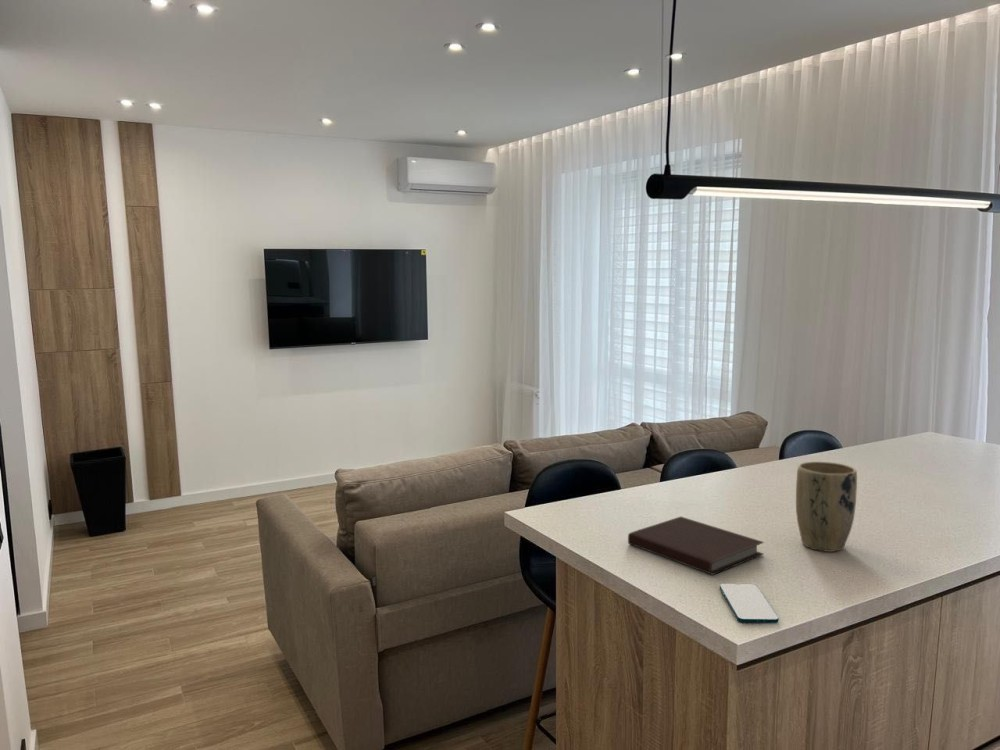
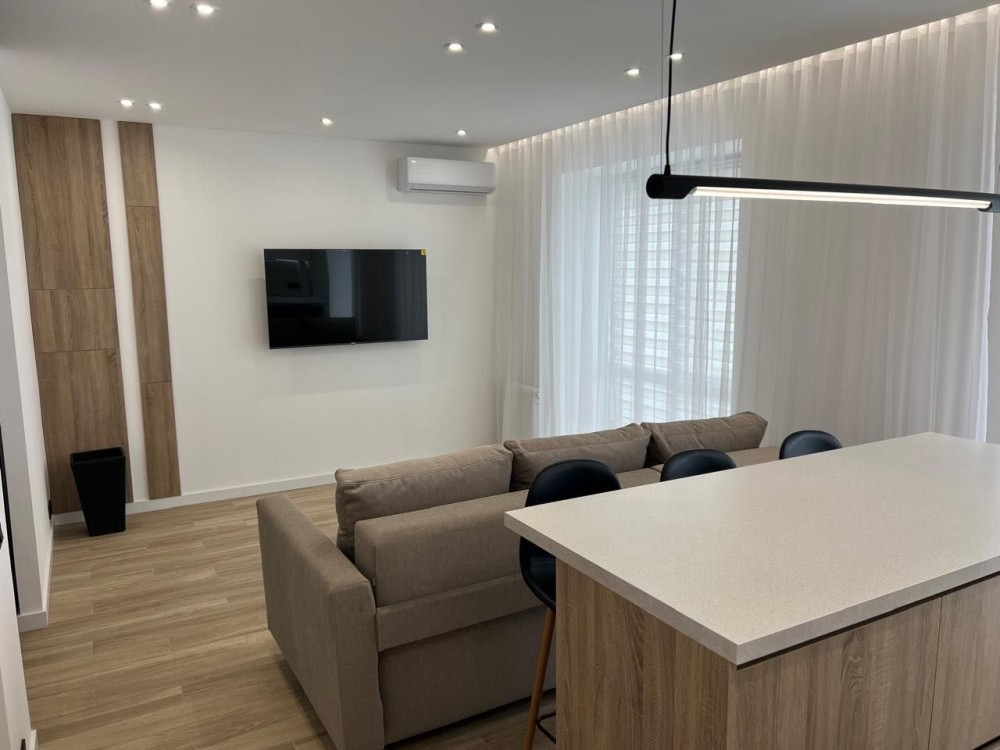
- smartphone (747, 602)
- notebook (694, 543)
- plant pot (825, 506)
